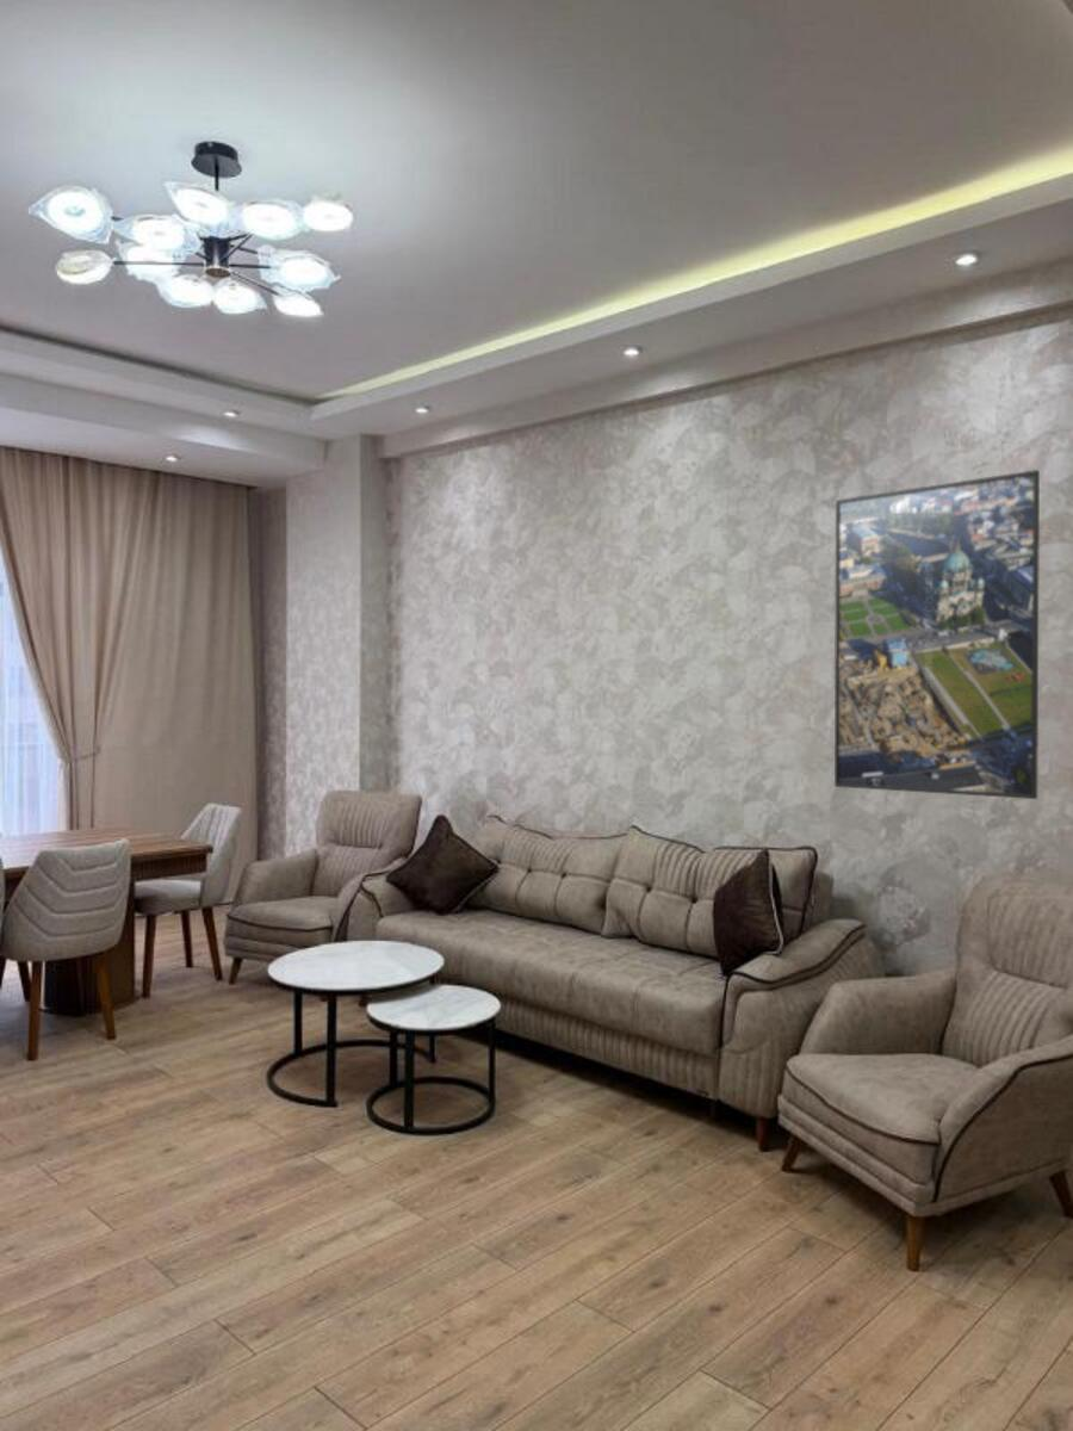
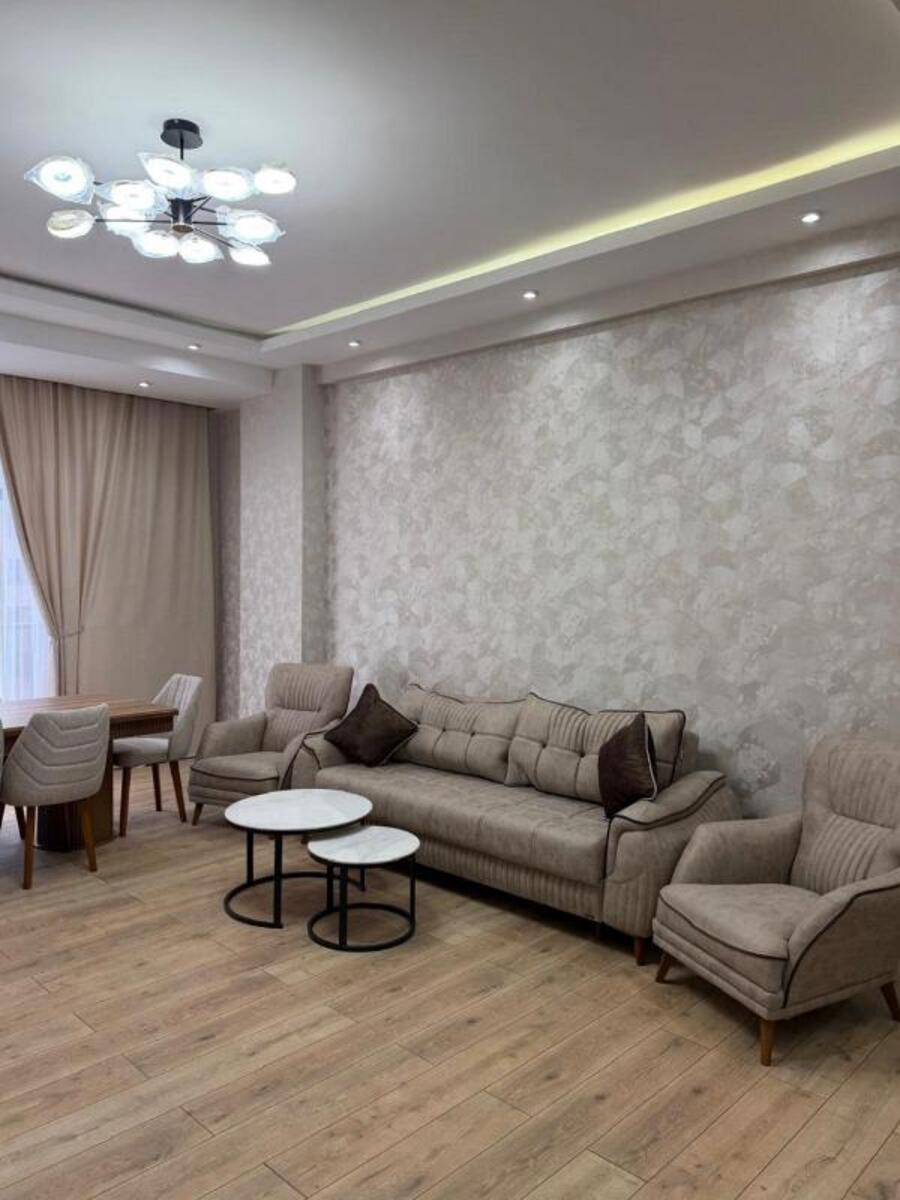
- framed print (930, 639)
